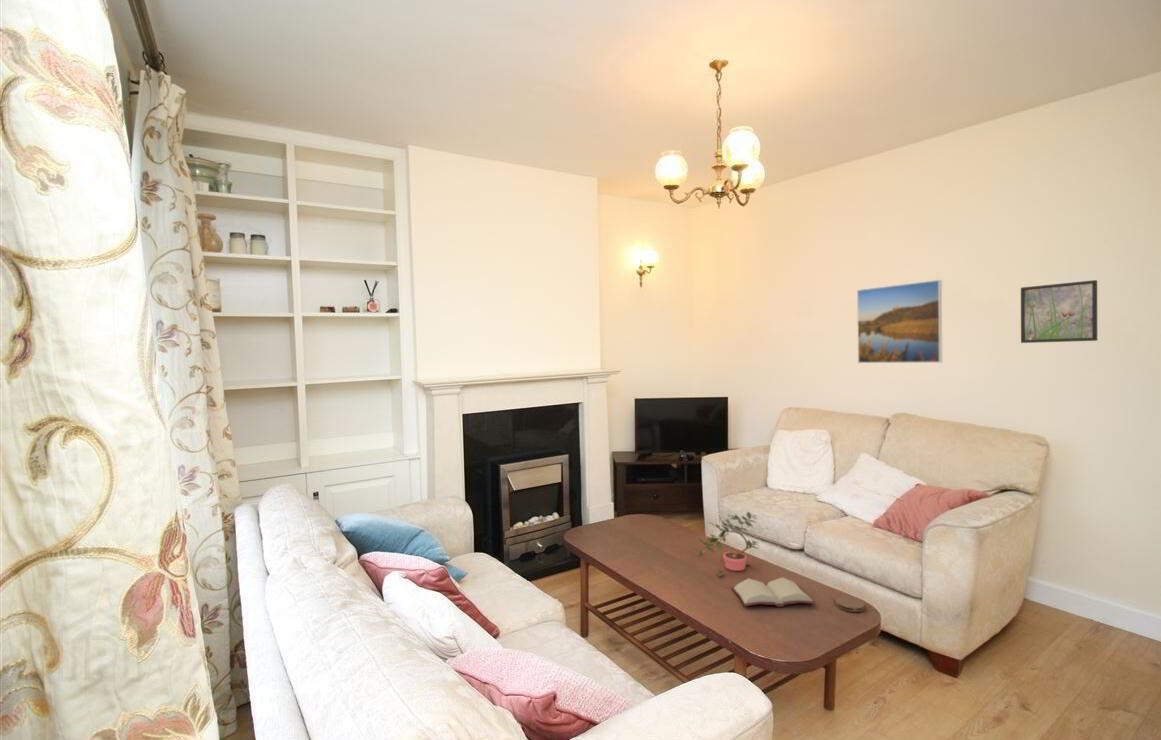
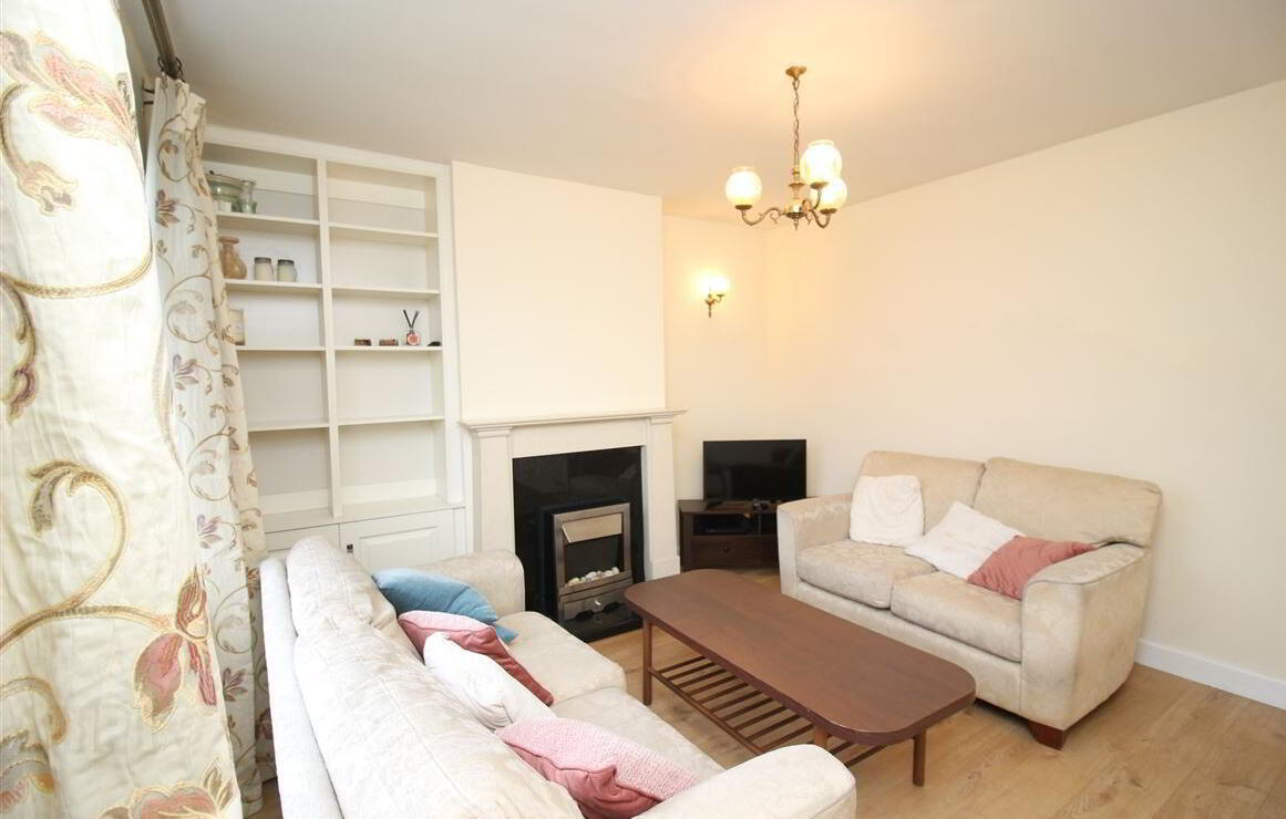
- coaster (849, 603)
- hardback book (772, 591)
- potted plant (725, 540)
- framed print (1057, 313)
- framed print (897, 324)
